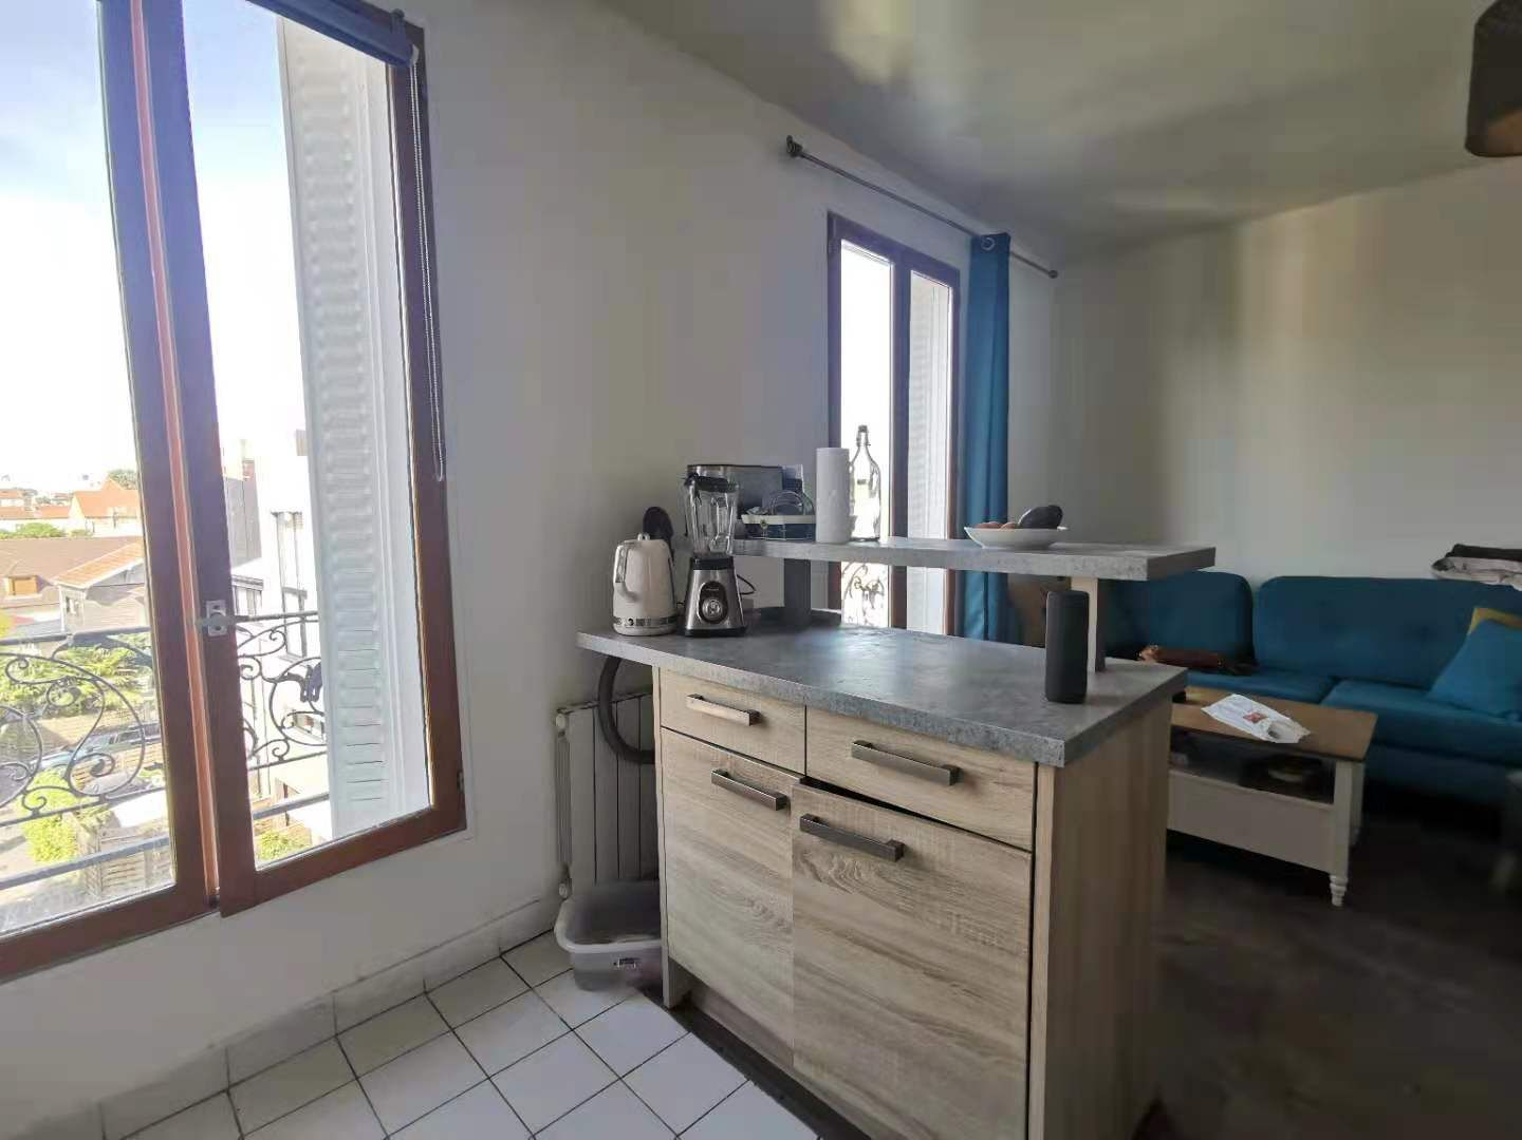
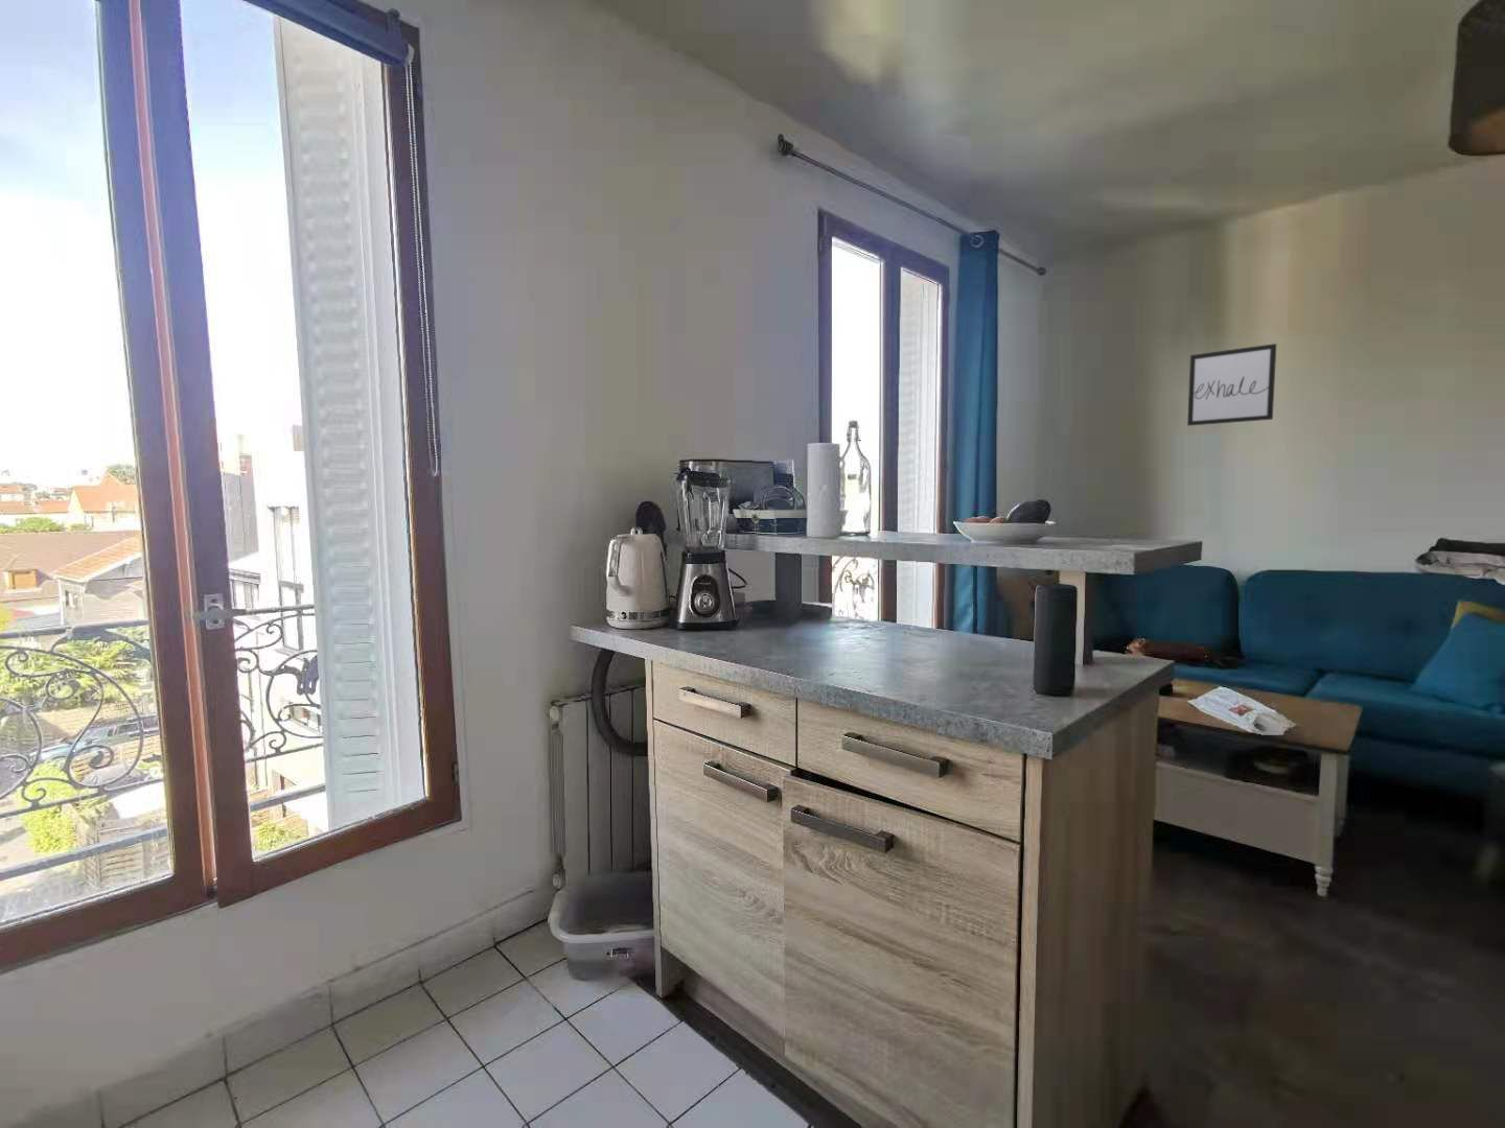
+ wall art (1230, 385)
